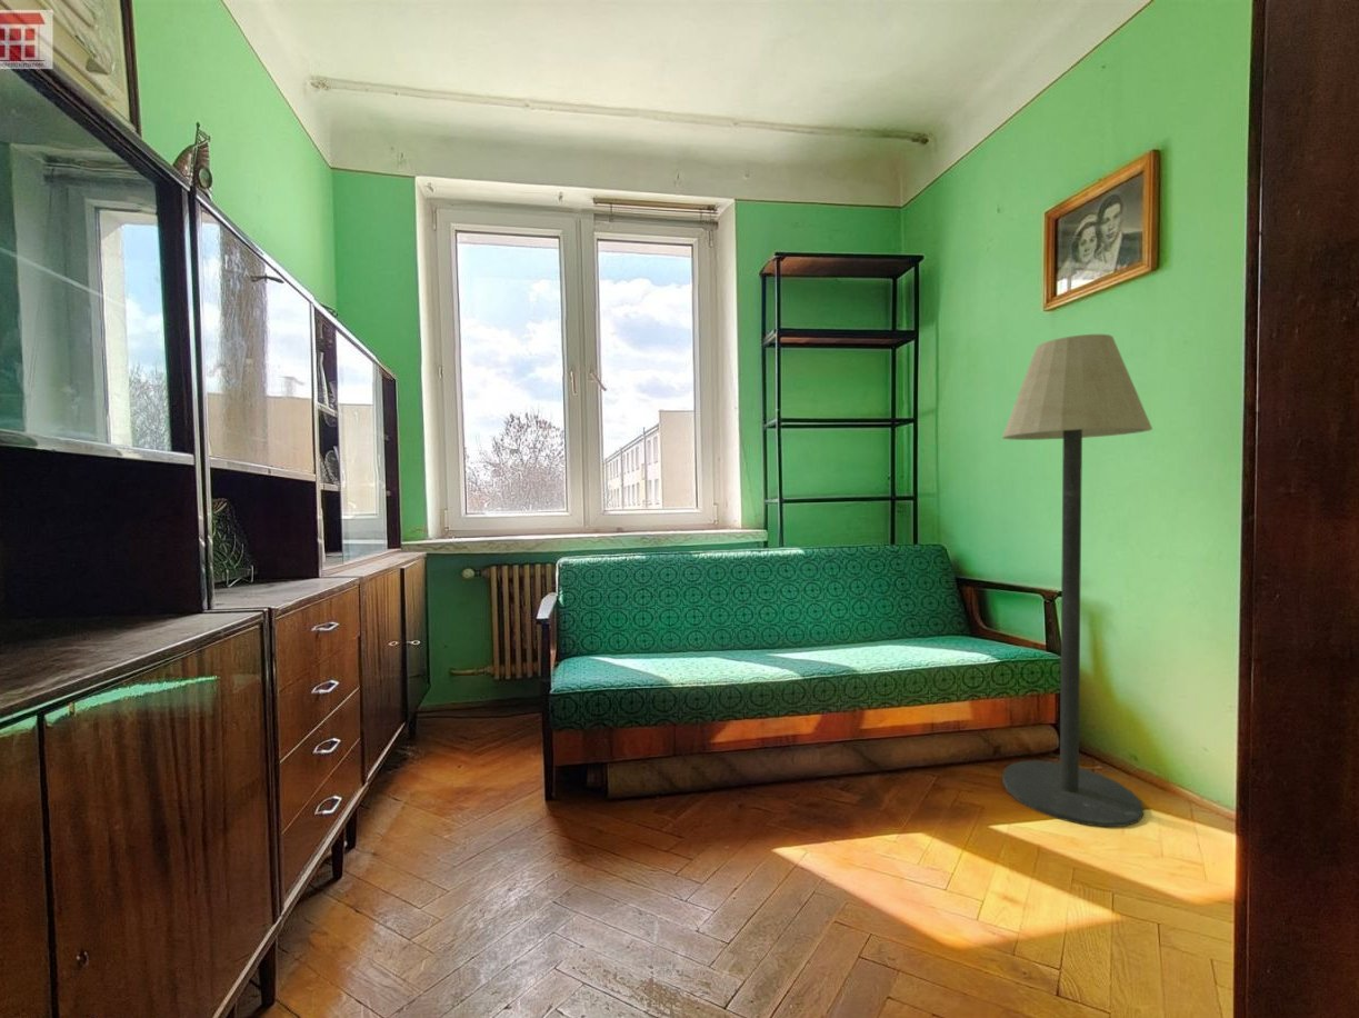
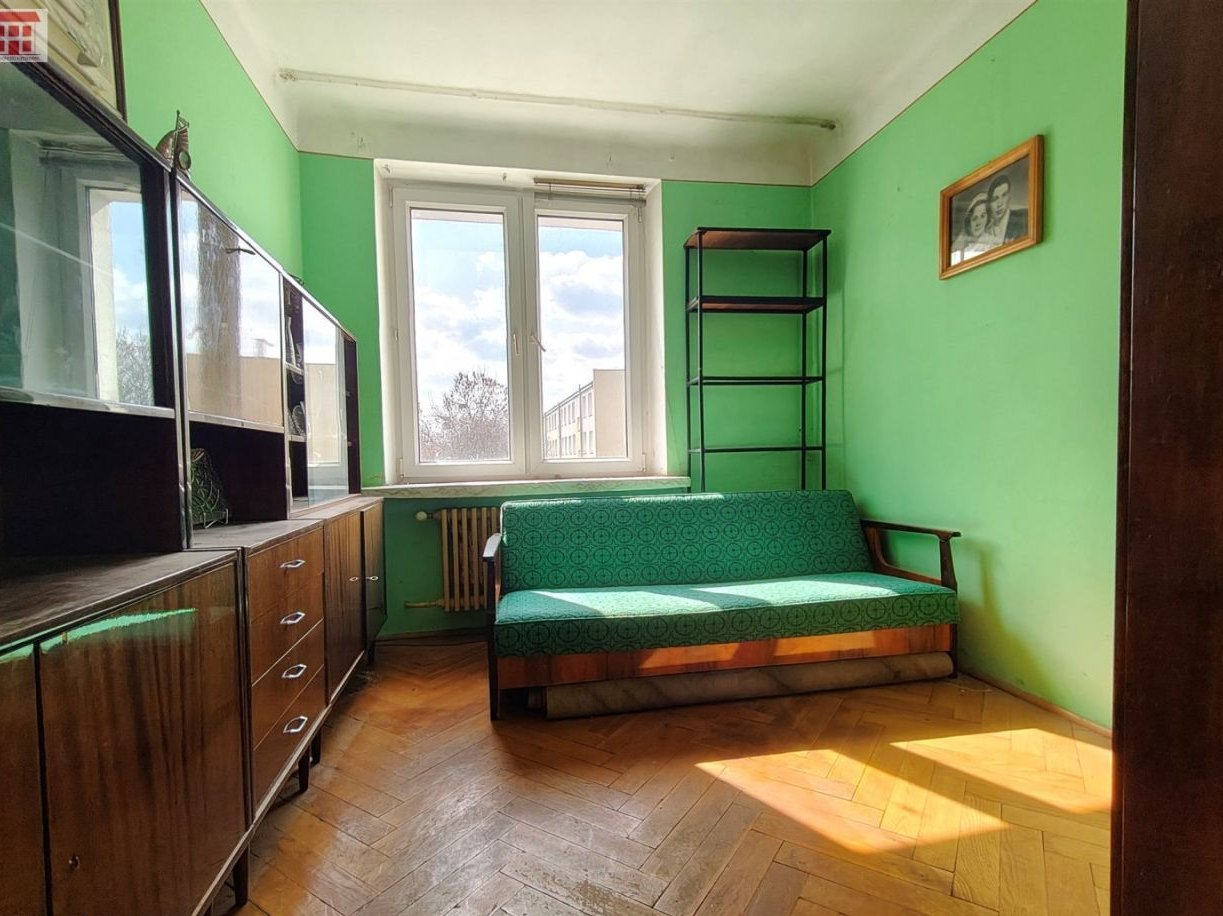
- floor lamp (1070, 571)
